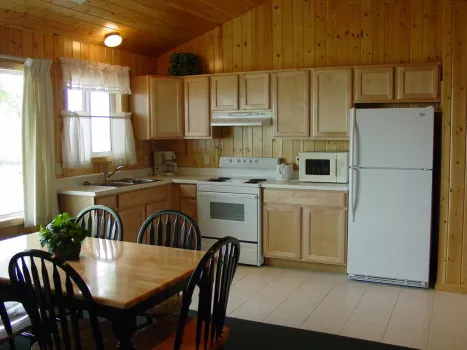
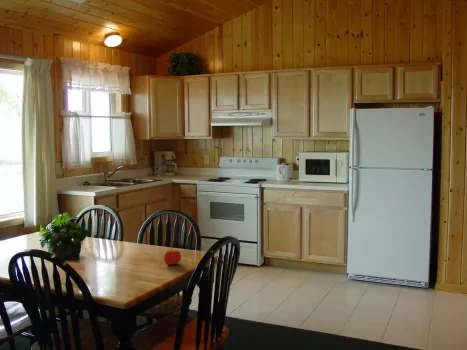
+ fruit (172, 256)
